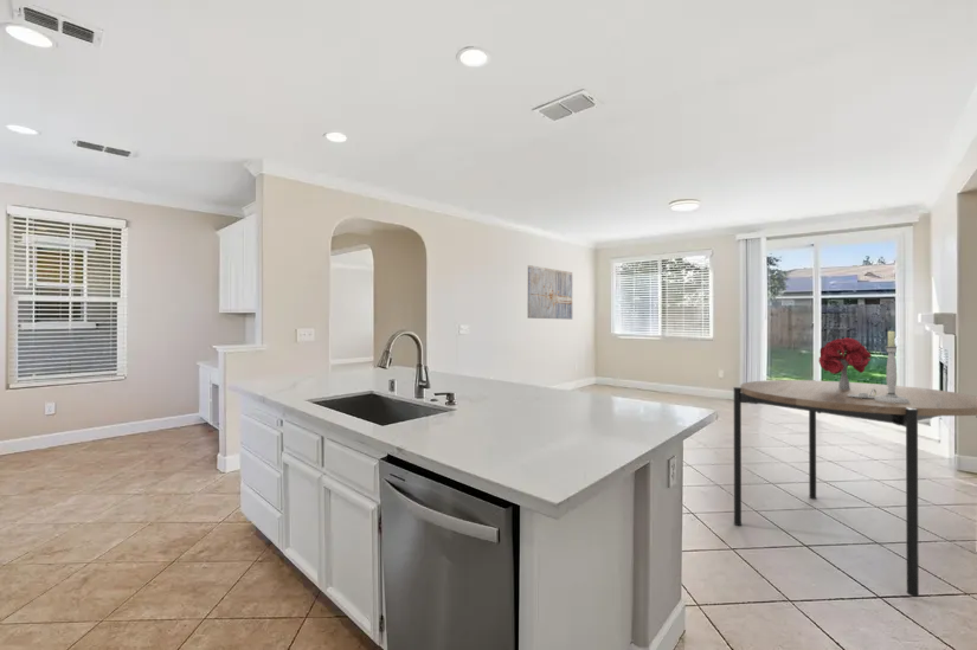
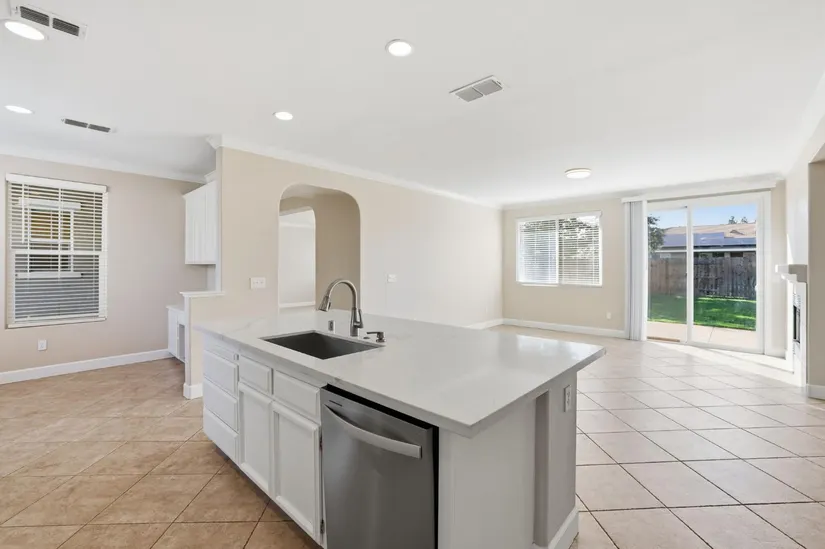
- dining table (815, 464)
- wall art (551, 294)
- bouquet (842, 362)
- candlestick (887, 363)
